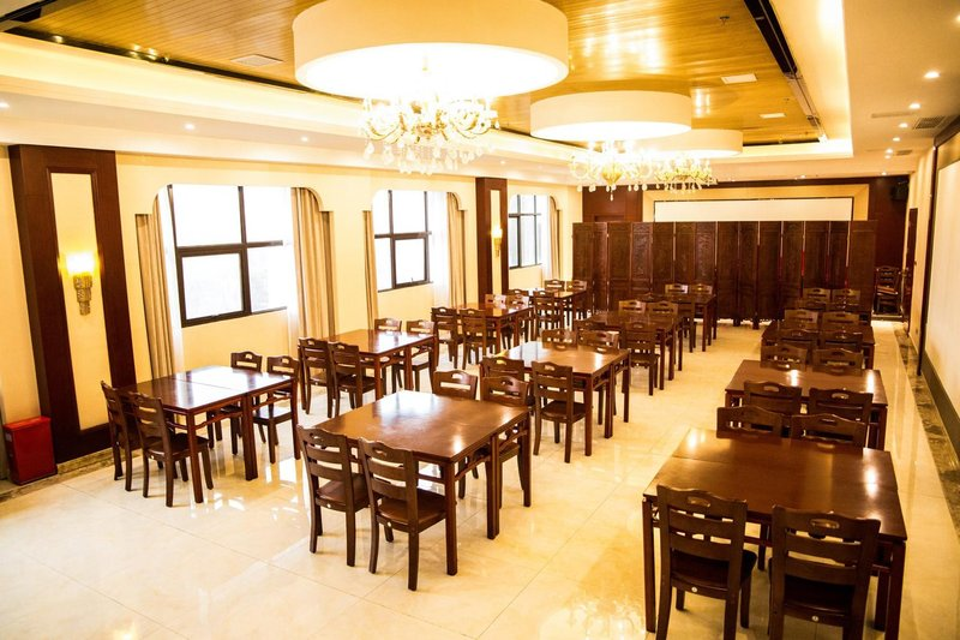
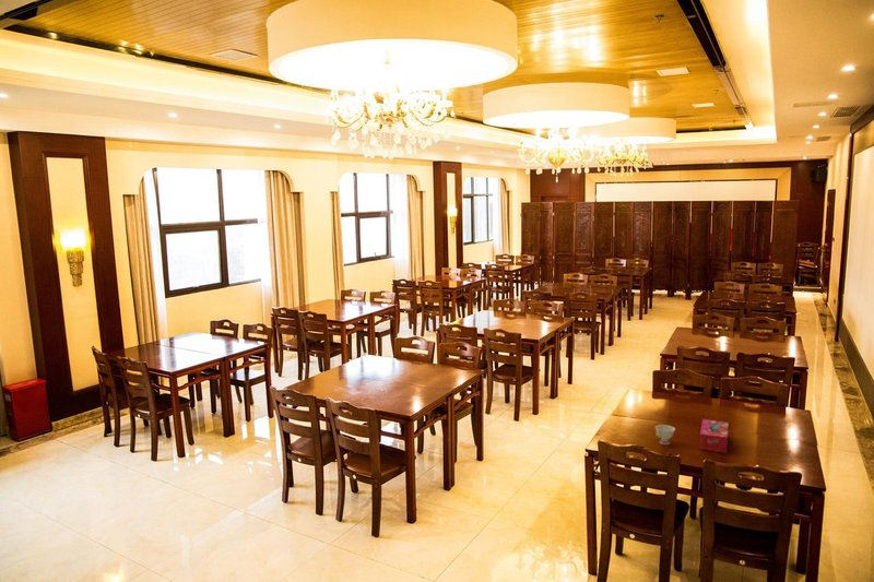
+ tissue box (713, 435)
+ teacup (663, 436)
